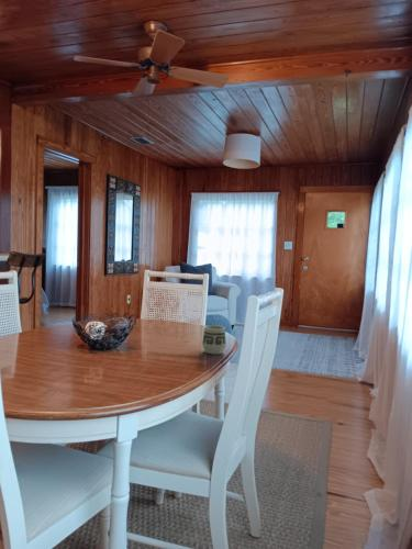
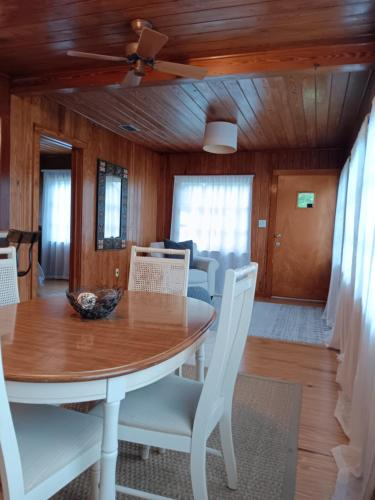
- cup (214, 339)
